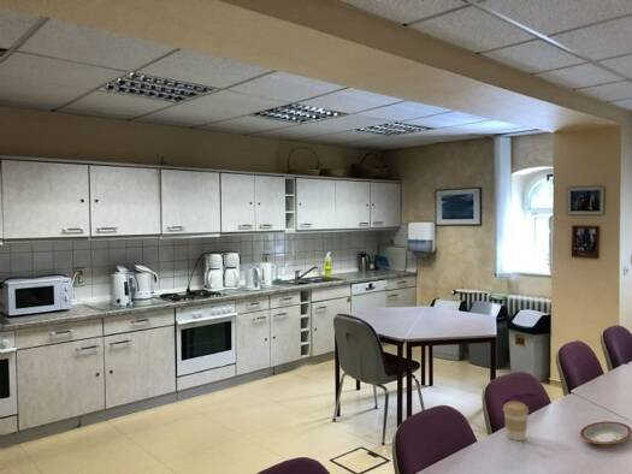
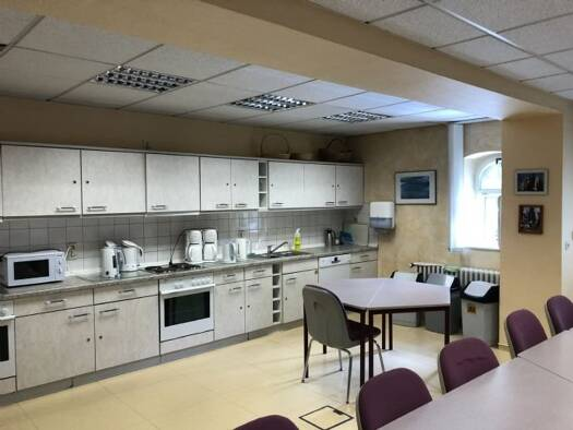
- plate (606, 434)
- coffee cup (515, 420)
